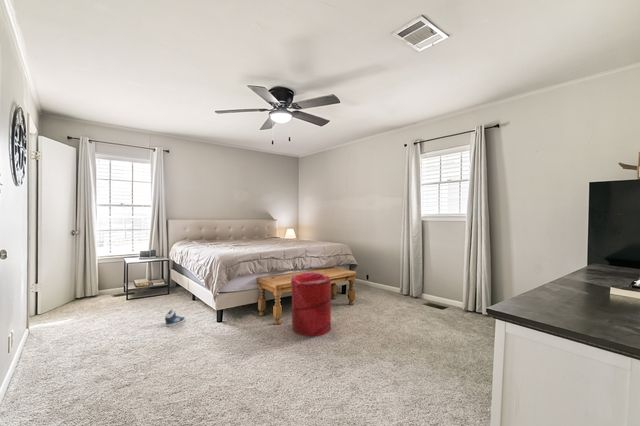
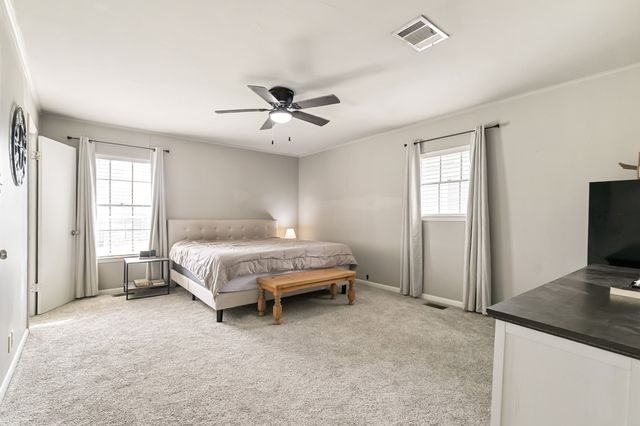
- laundry hamper (310, 302)
- sneaker (175, 315)
